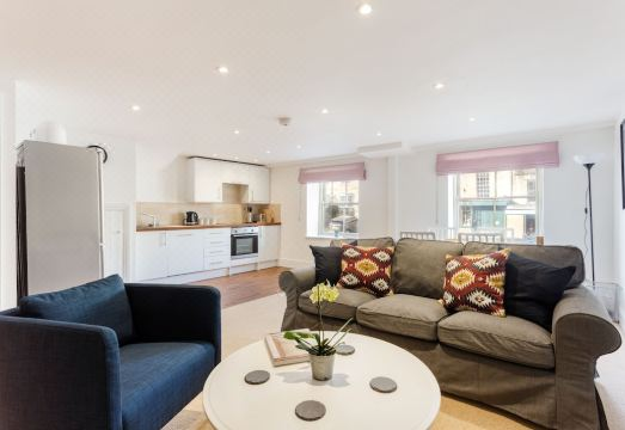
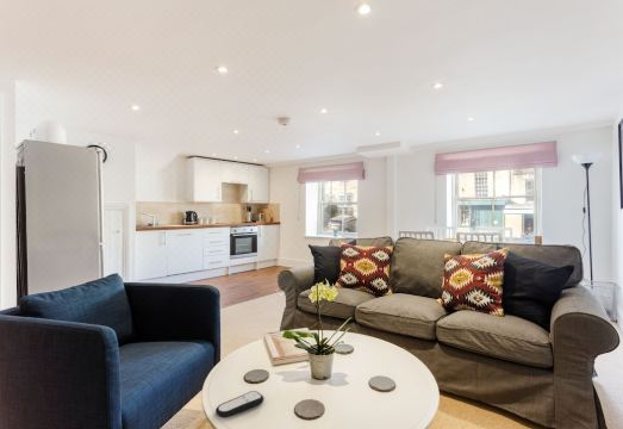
+ remote control (239, 403)
